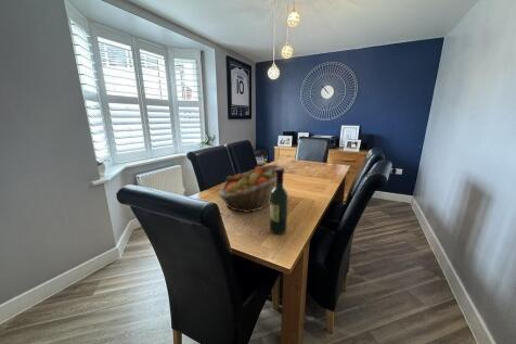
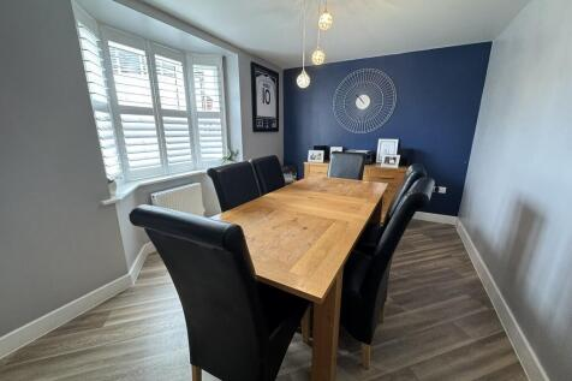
- wine bottle (279, 201)
- fruit basket (251, 184)
